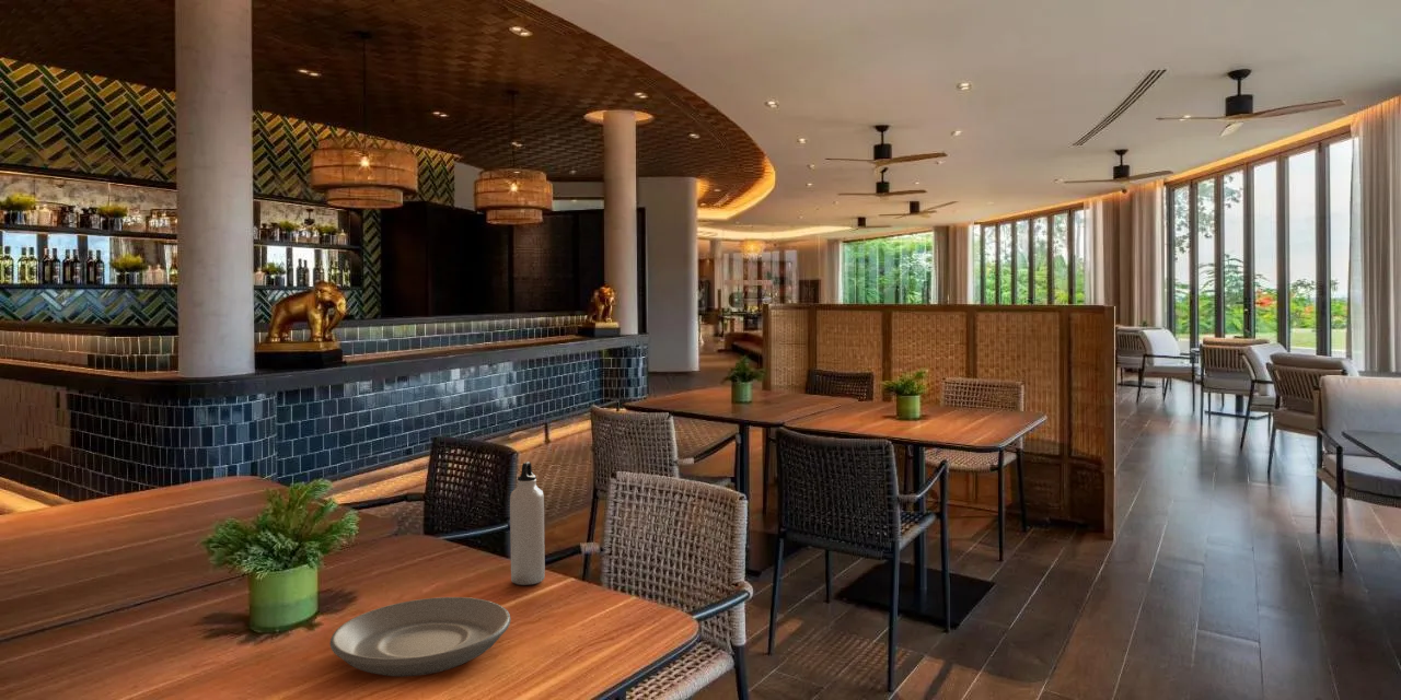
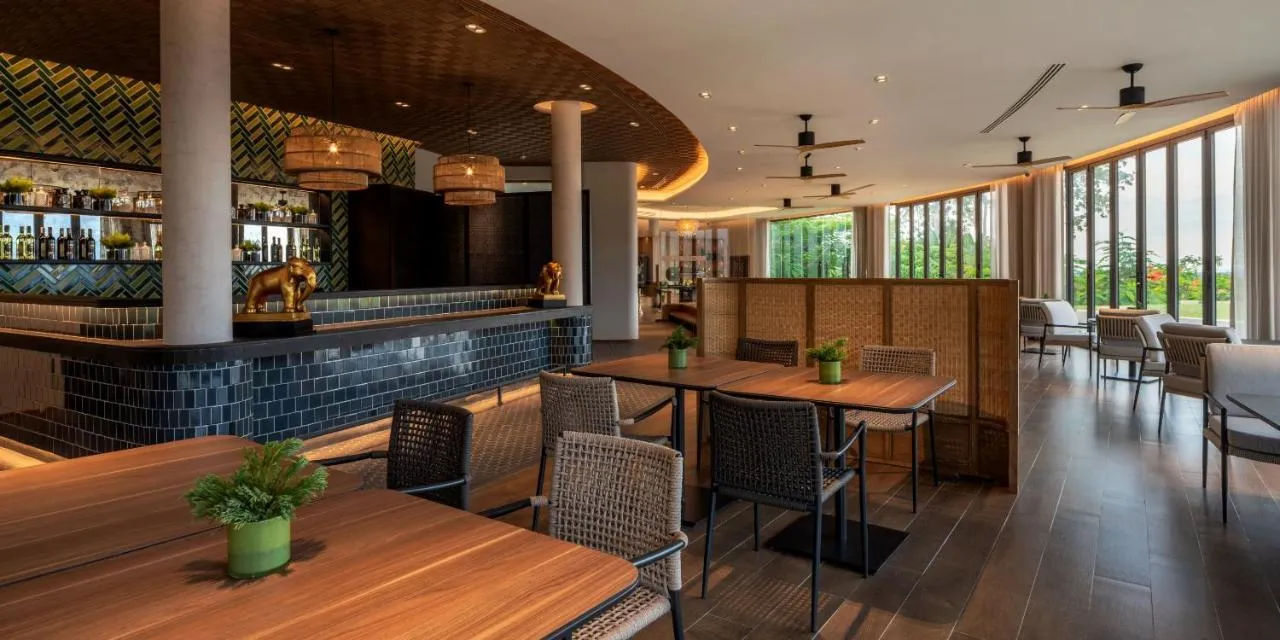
- plate (424, 638)
- water bottle (526, 521)
